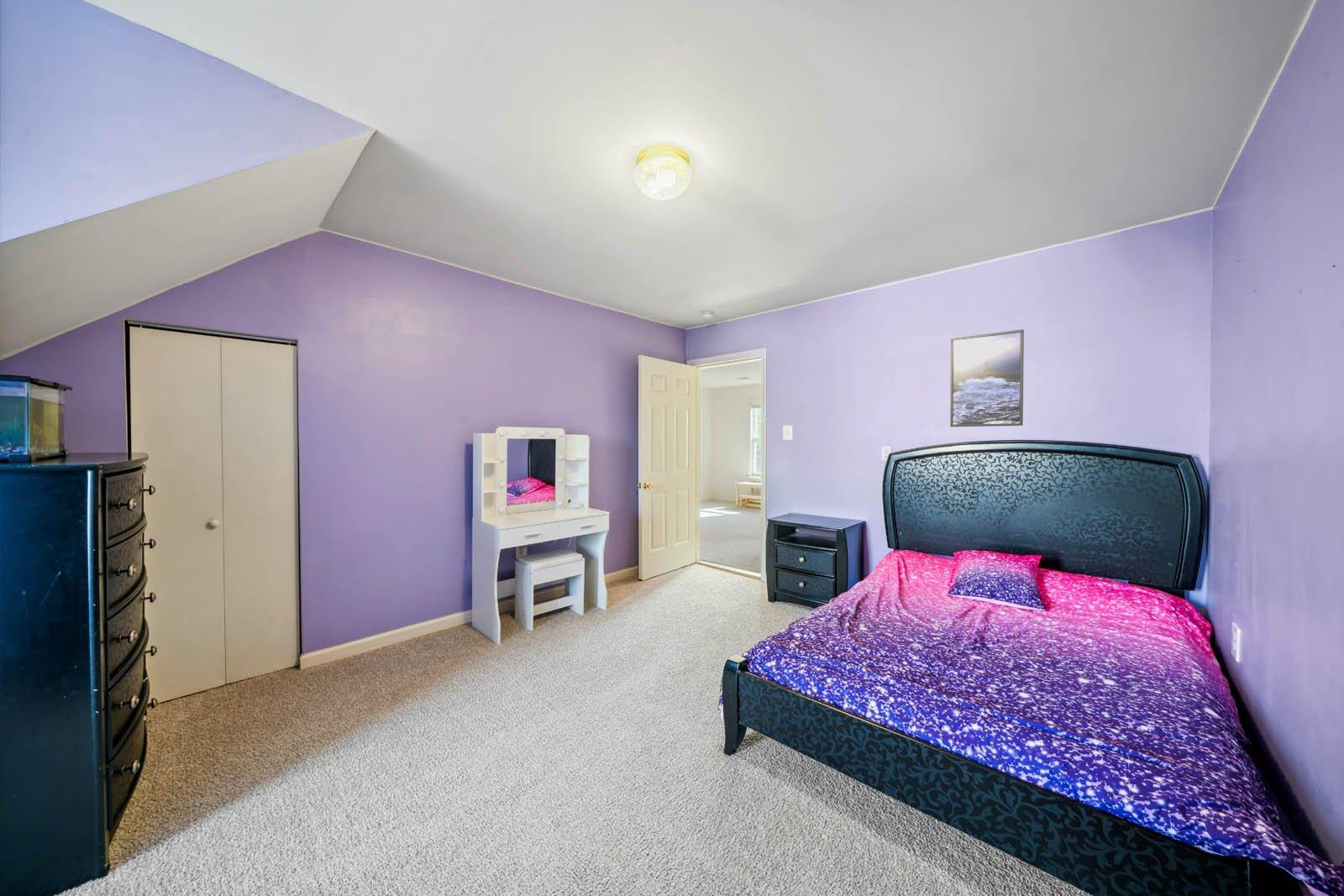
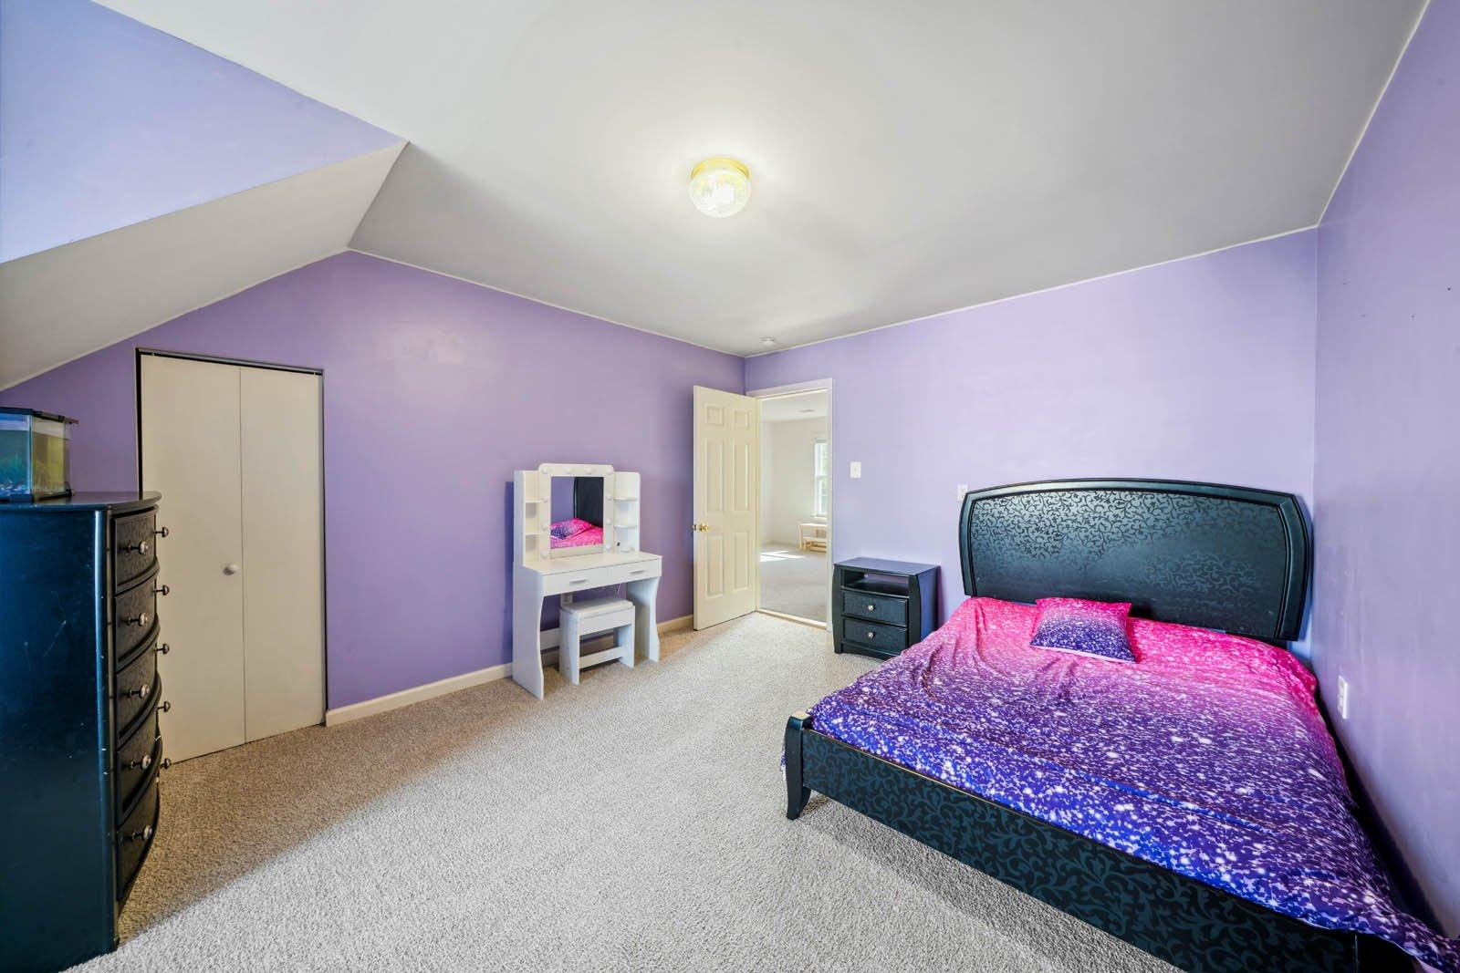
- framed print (985, 380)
